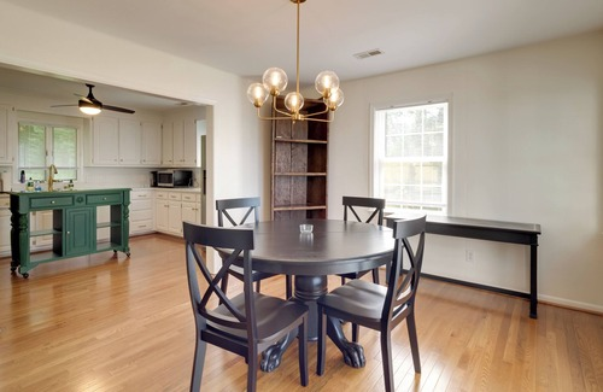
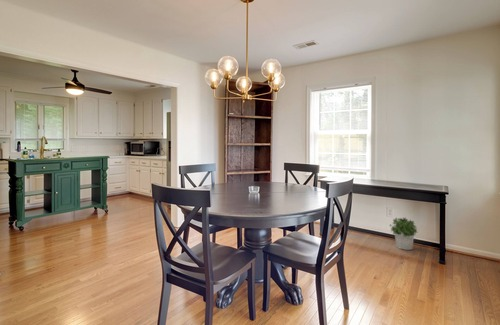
+ potted plant (402, 232)
